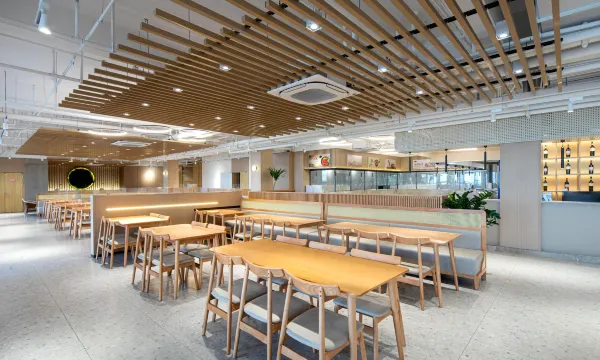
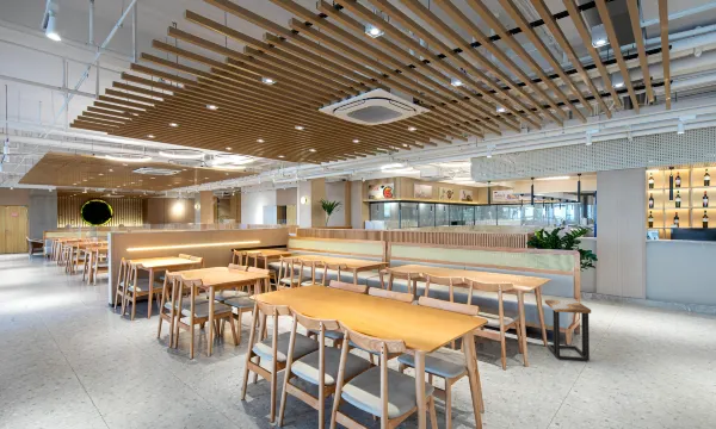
+ side table (558, 329)
